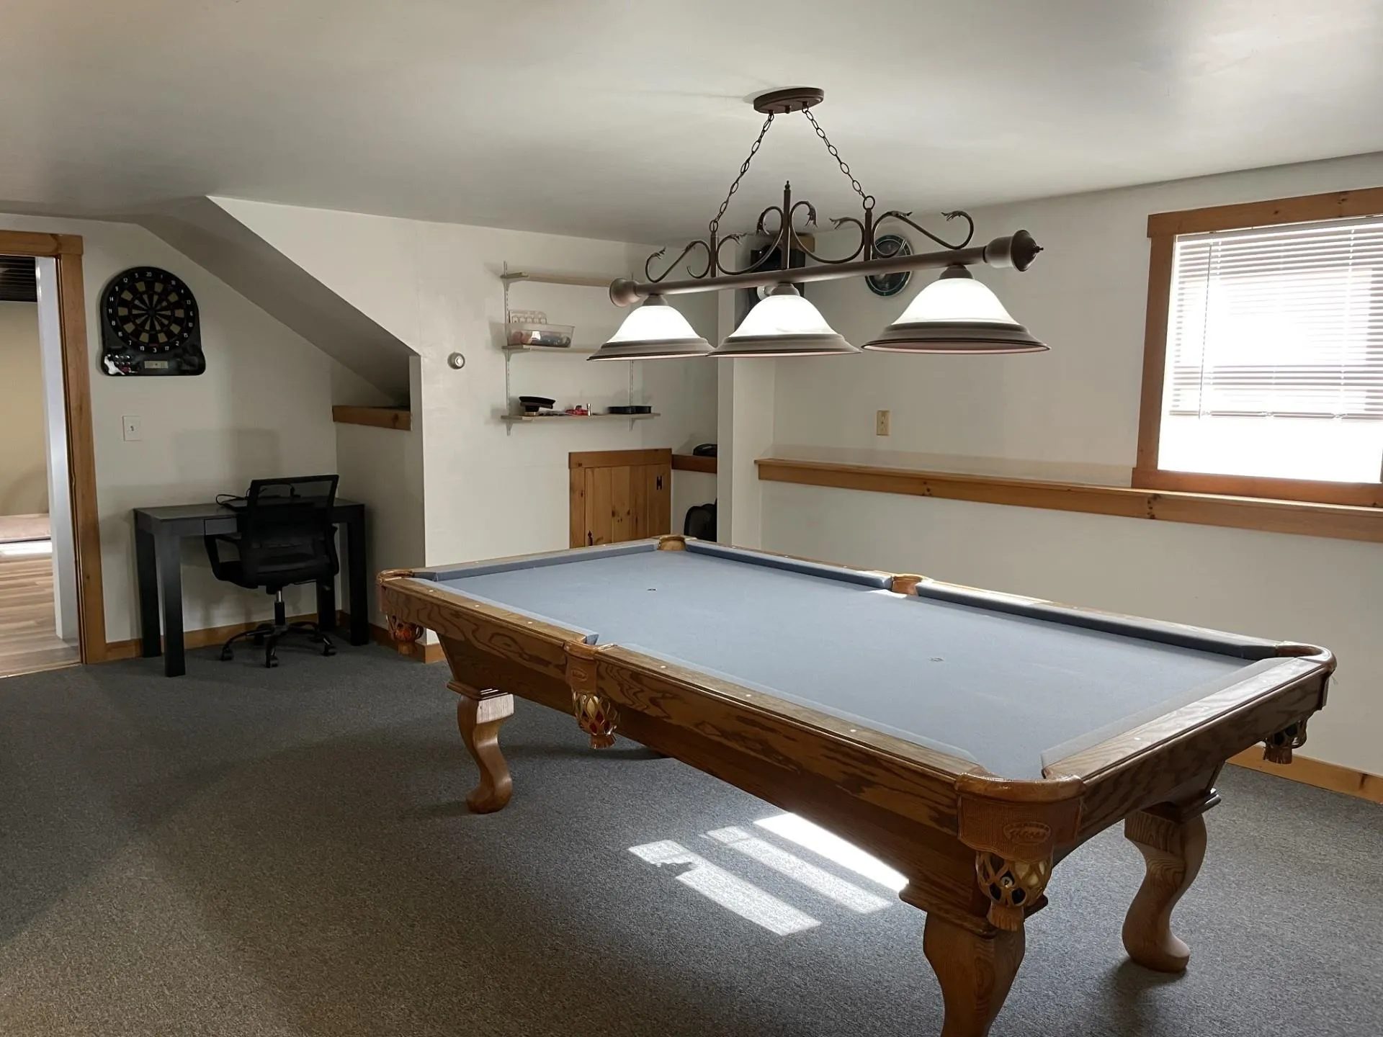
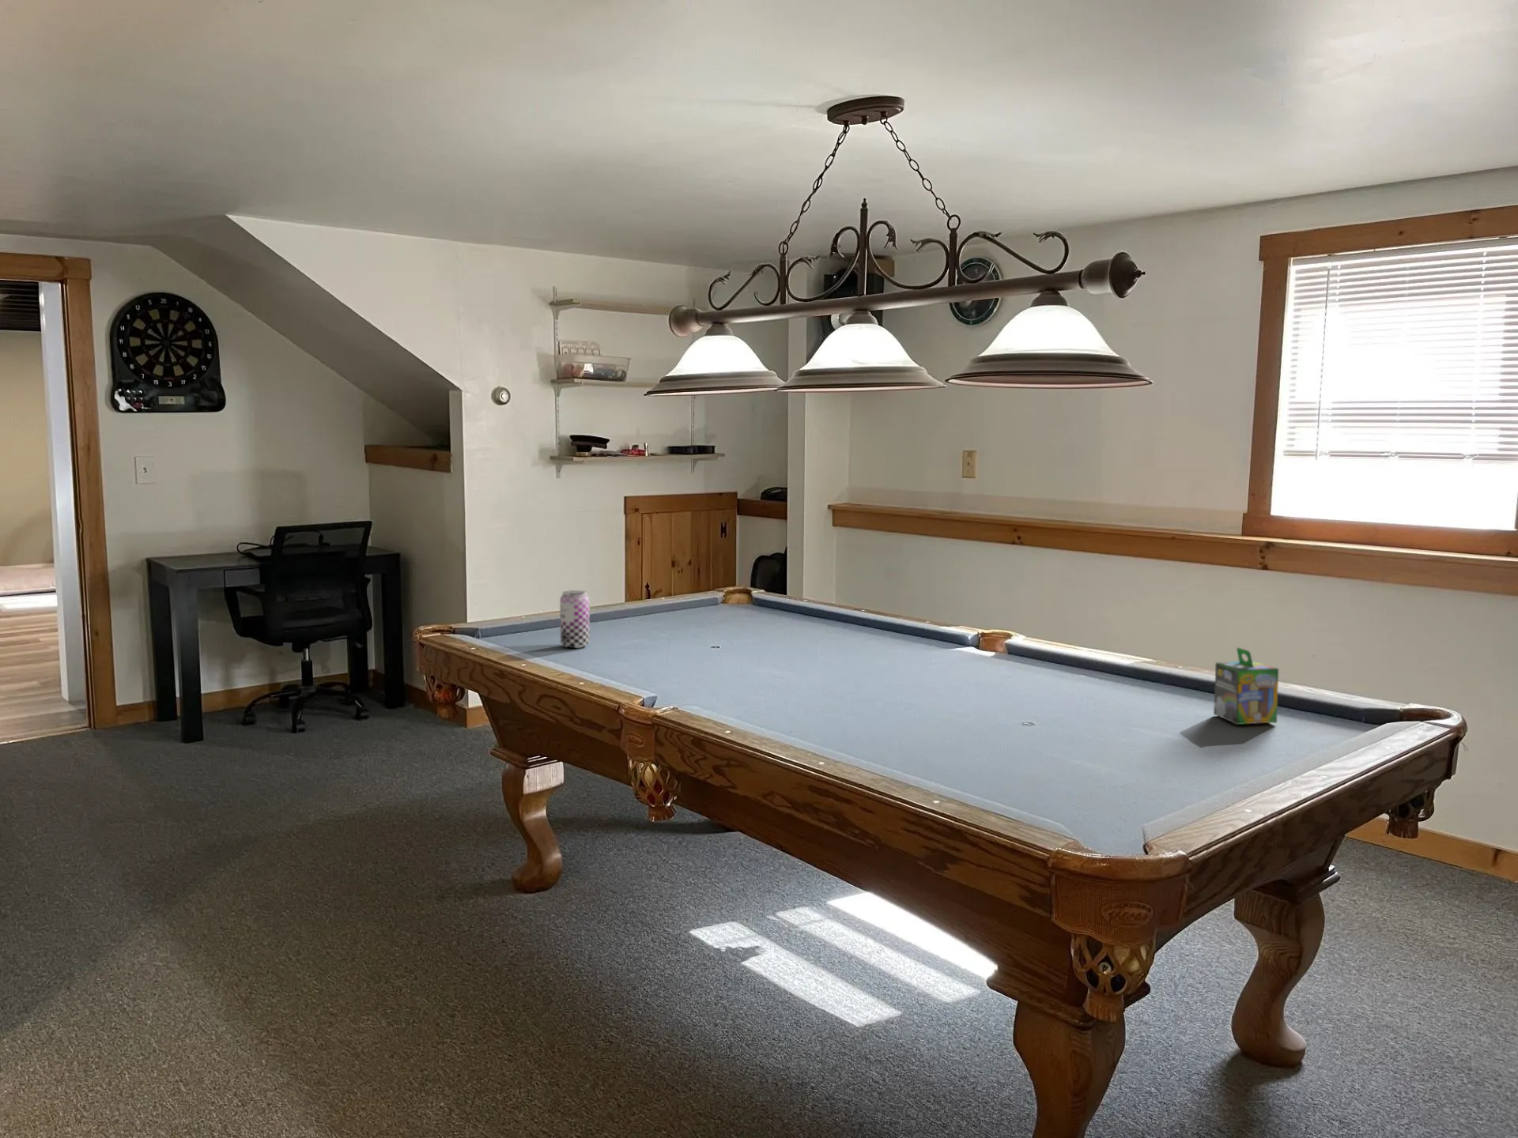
+ chalk box (1245, 684)
+ beer can (575, 619)
